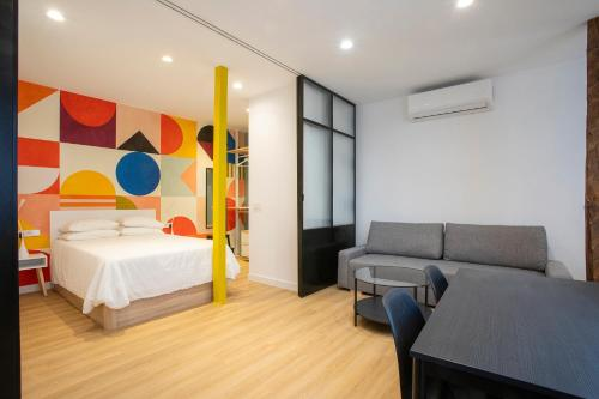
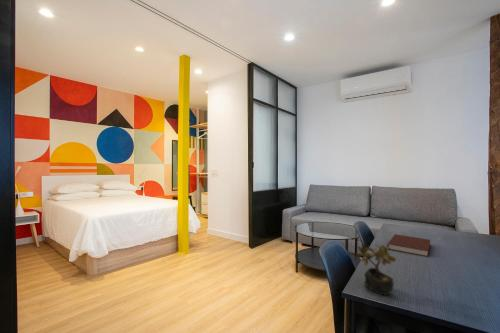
+ notebook (409, 244)
+ succulent plant (376, 266)
